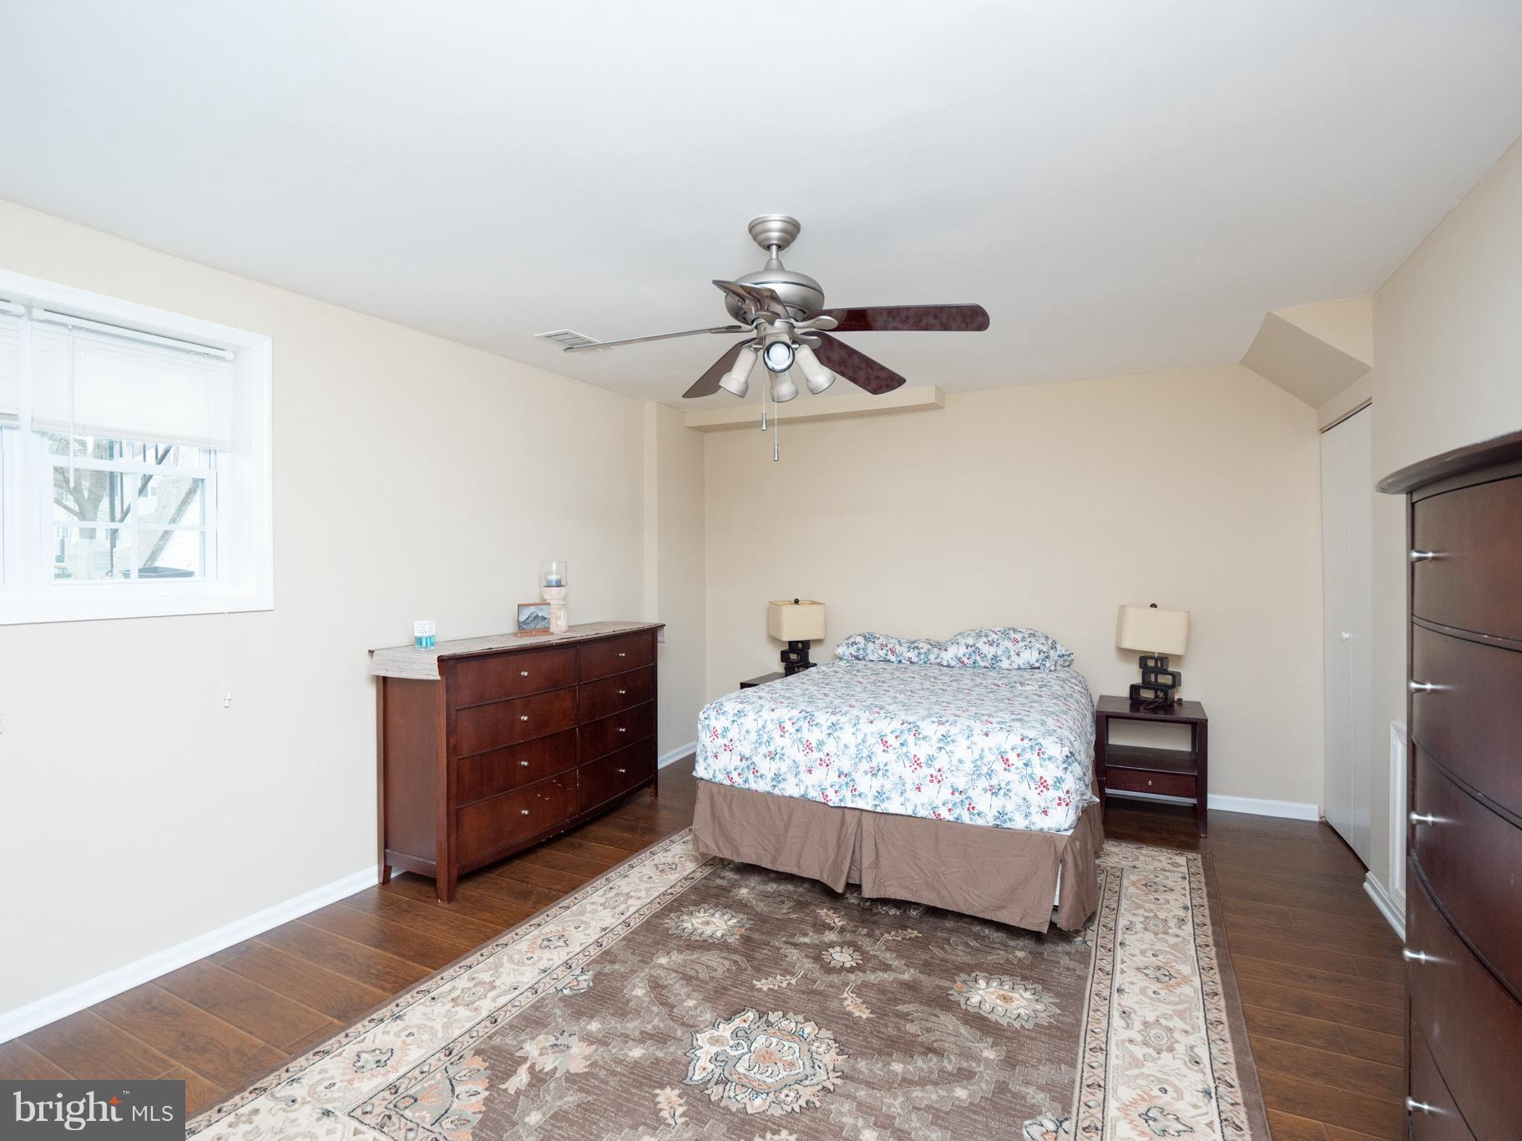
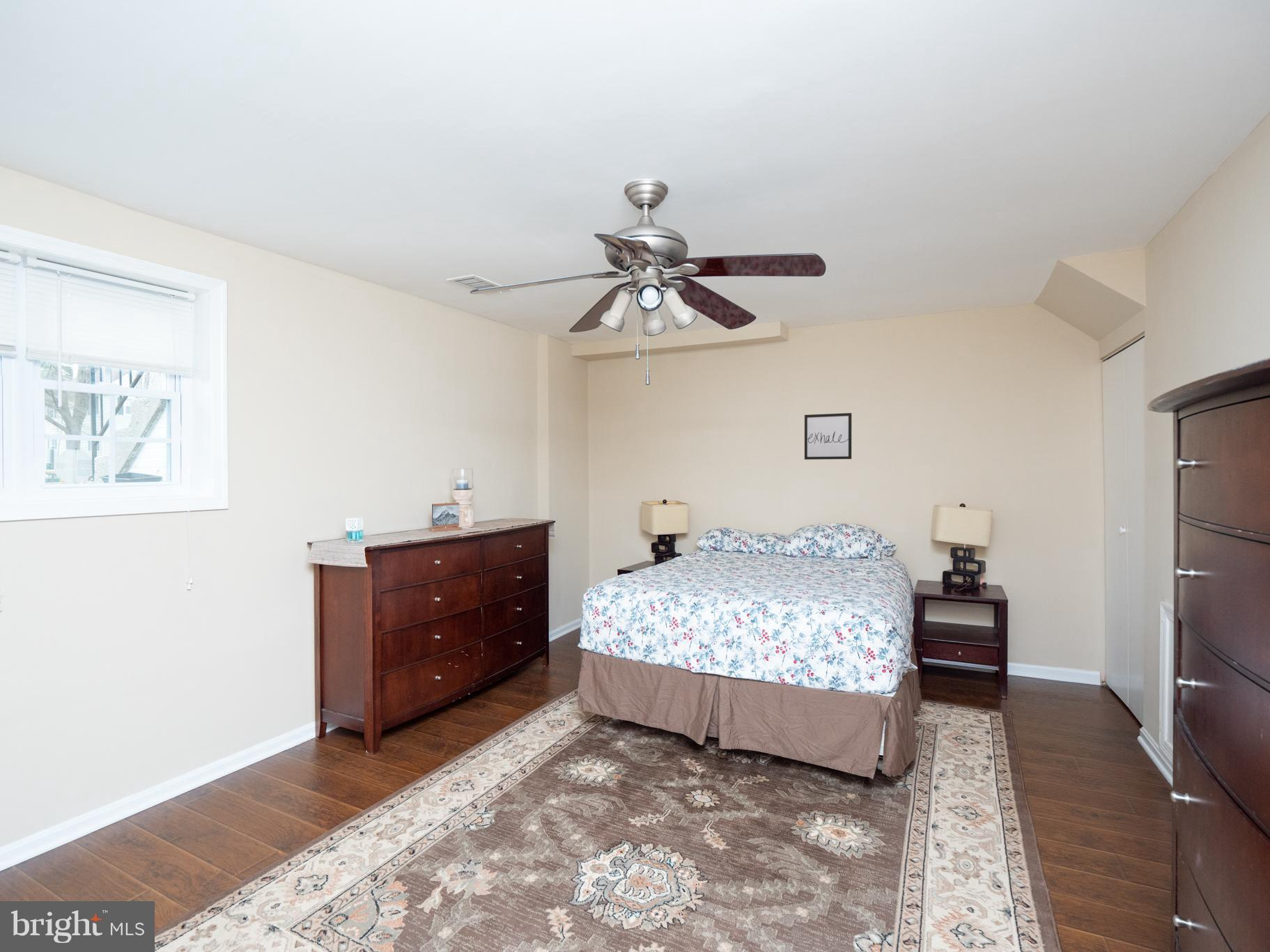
+ wall art (828, 436)
